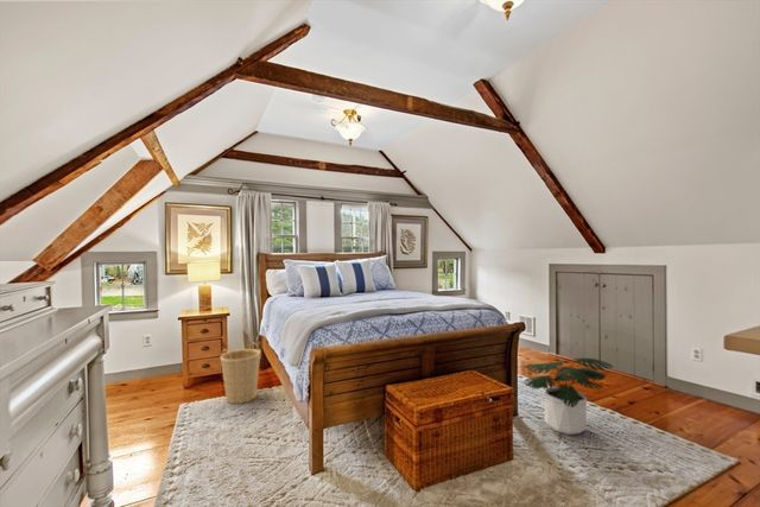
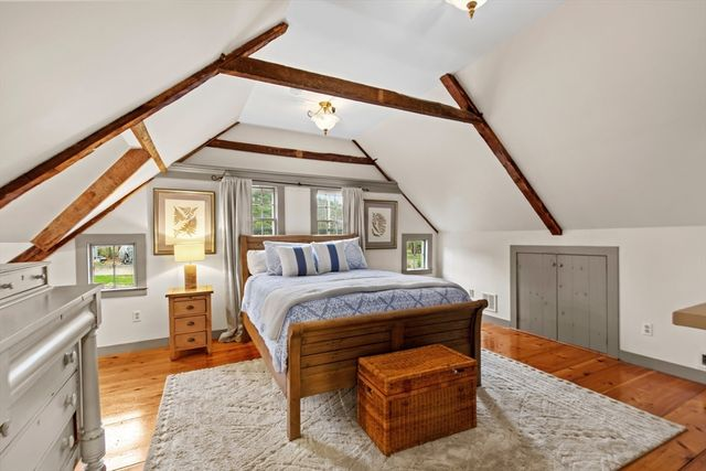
- potted plant (562, 392)
- basket (241, 372)
